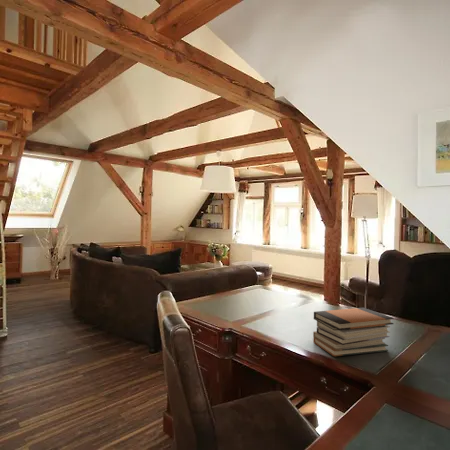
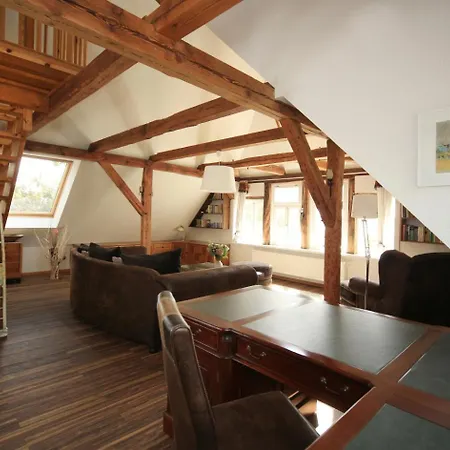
- book stack (351, 330)
